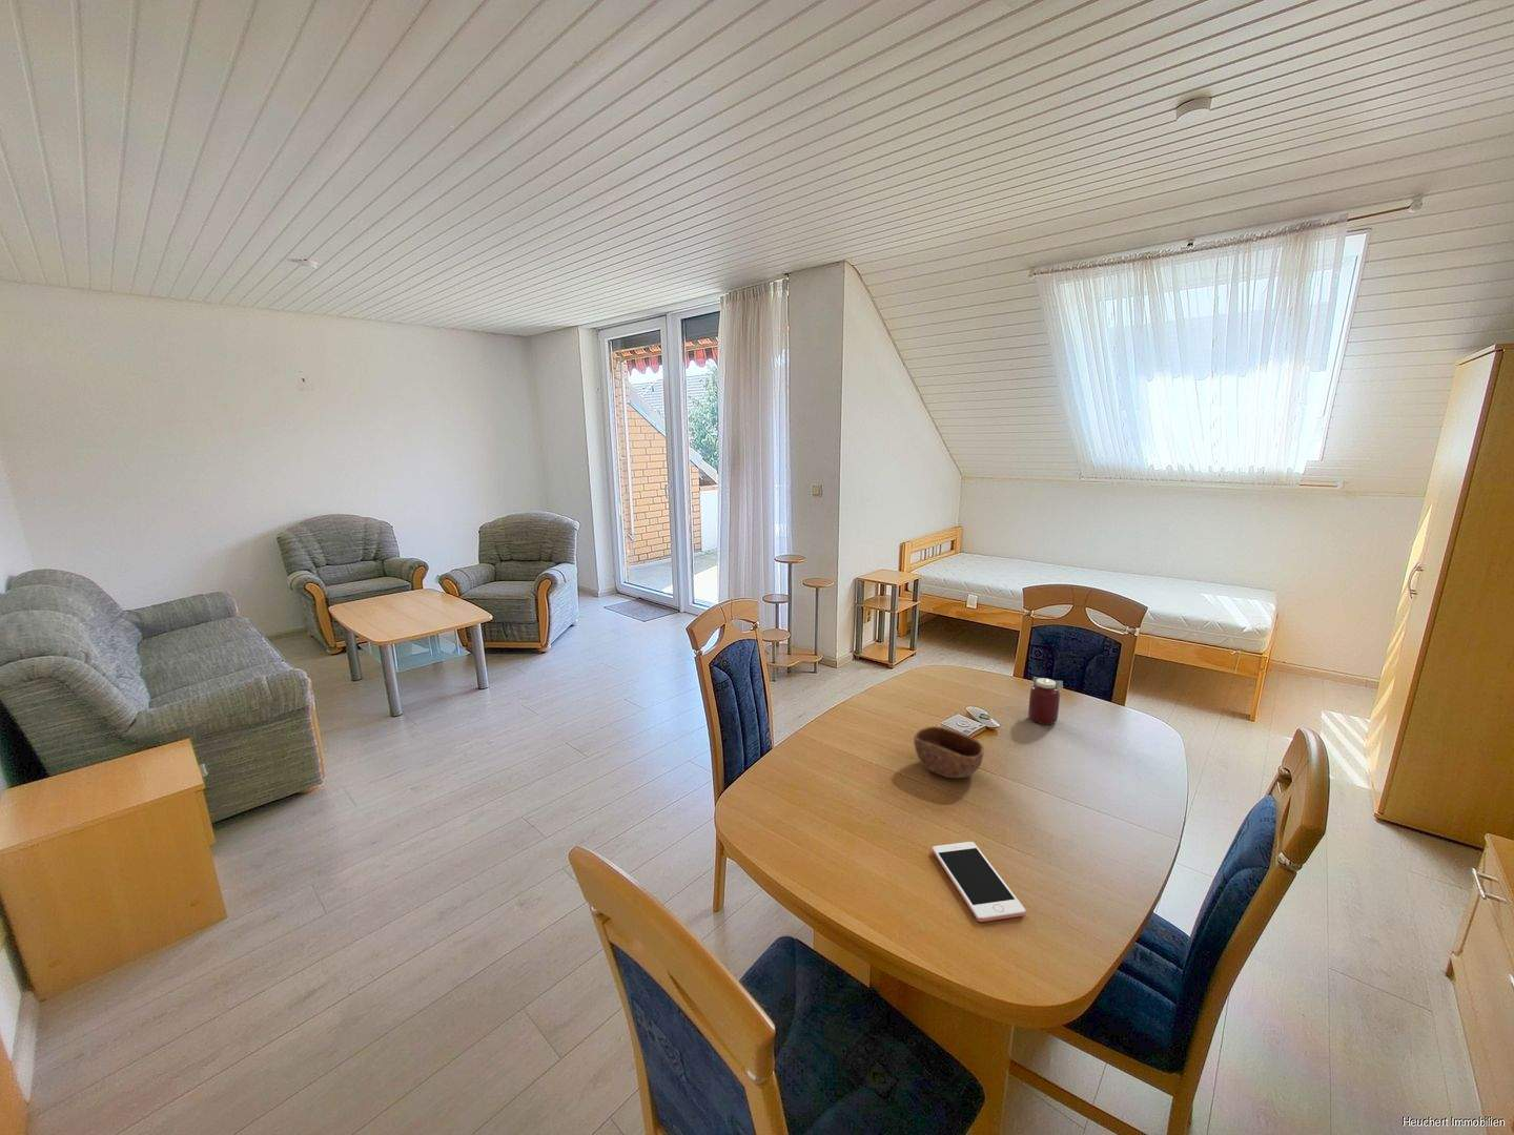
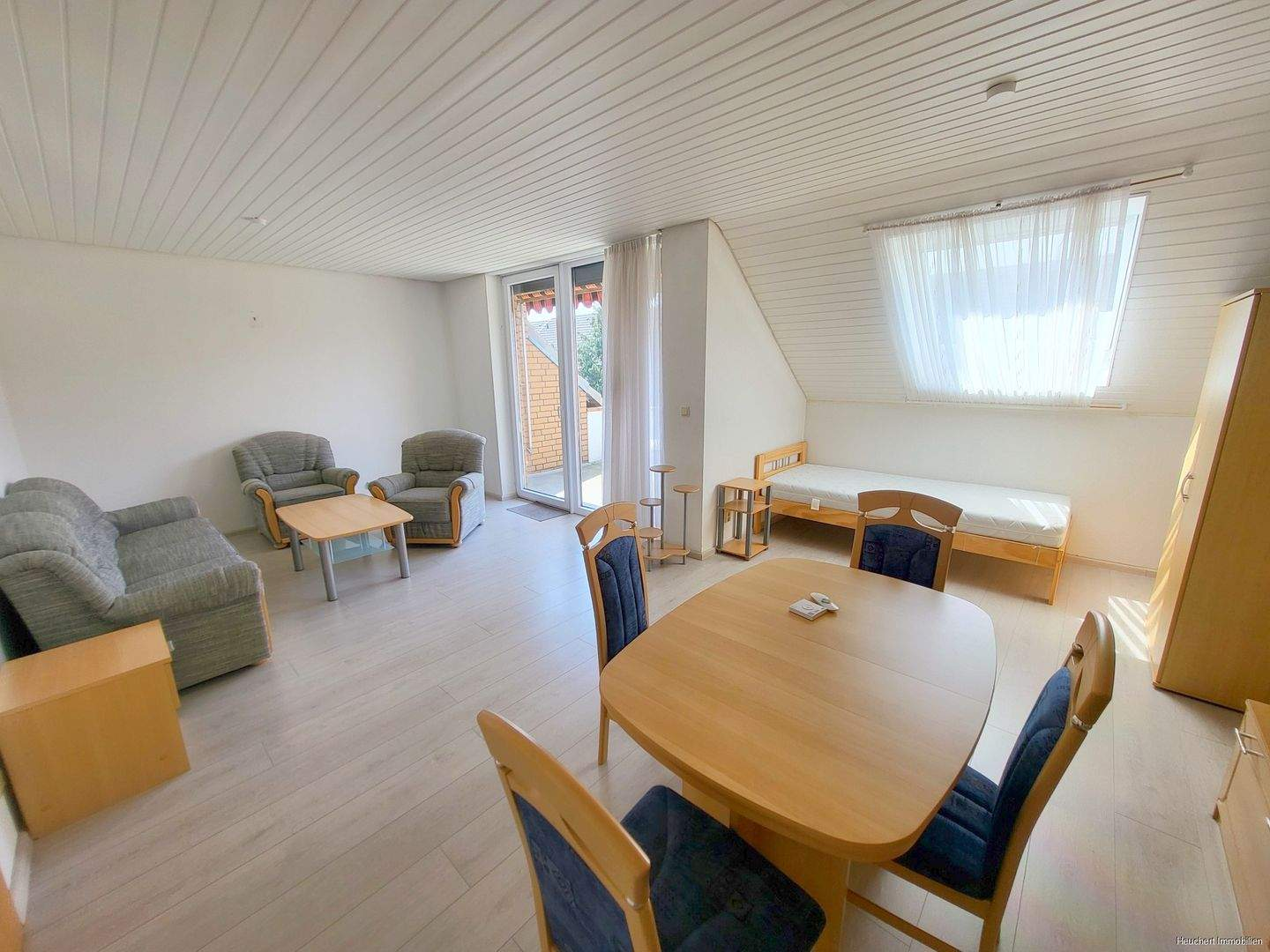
- jar (1045, 697)
- cell phone (975, 877)
- bowl (948, 753)
